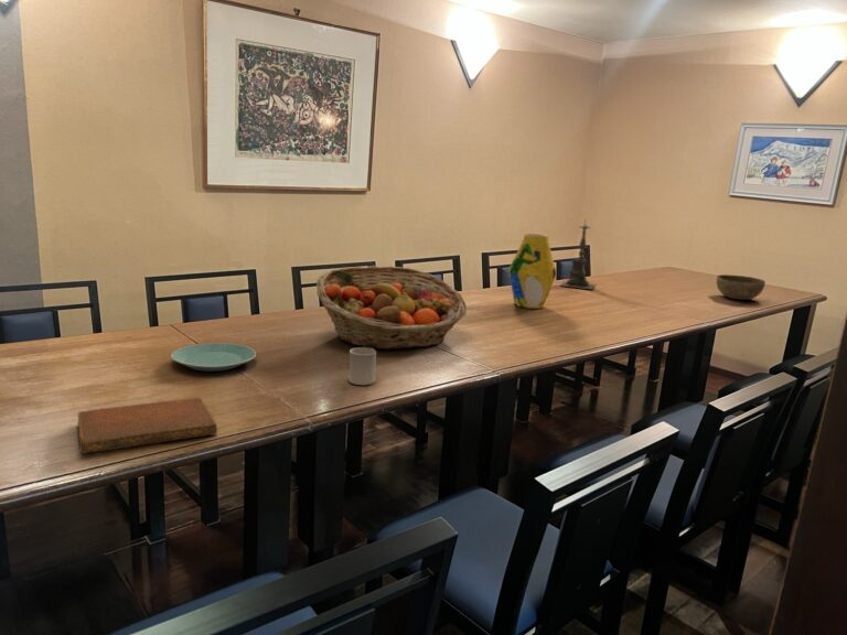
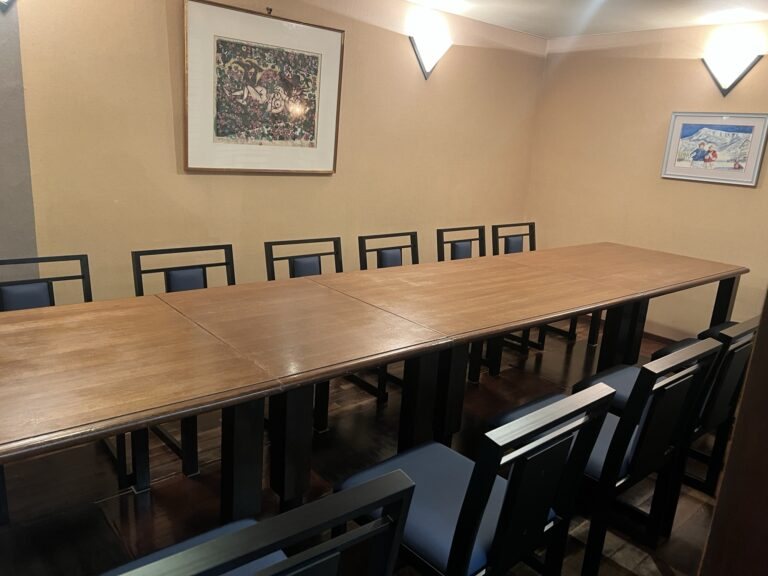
- cup (365, 364)
- vase (532, 270)
- notebook (147, 422)
- plate (214, 357)
- fruit basket (392, 305)
- bowl (739, 288)
- candle holder (582, 250)
